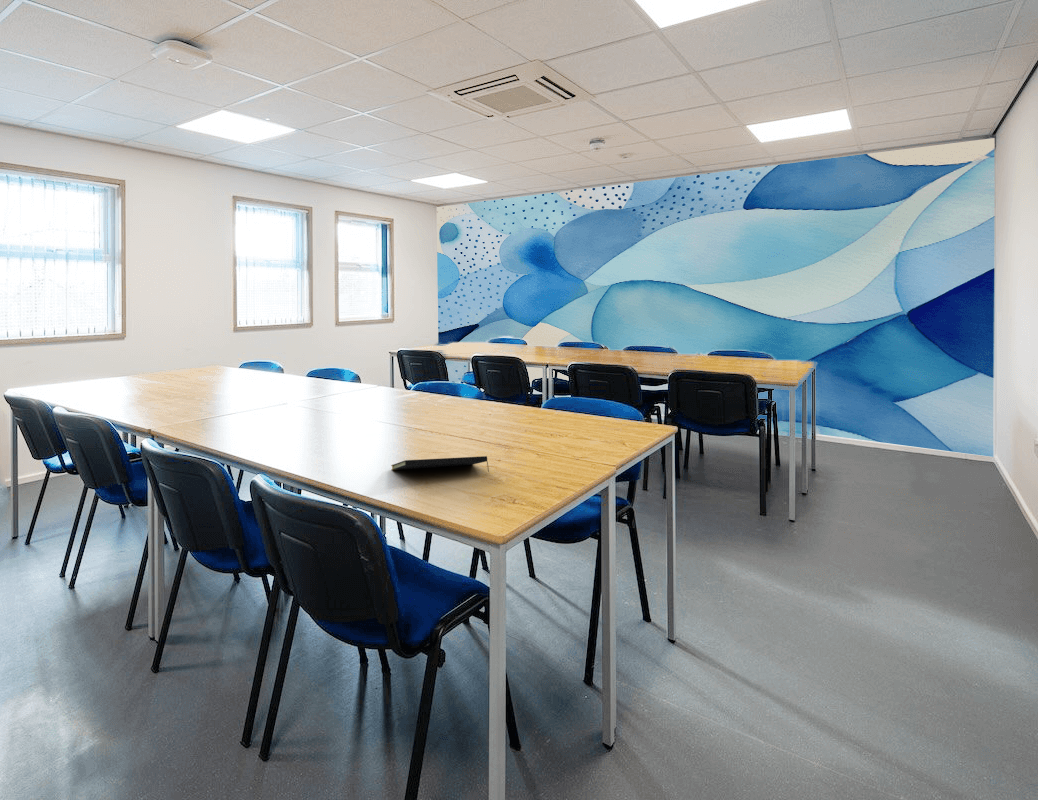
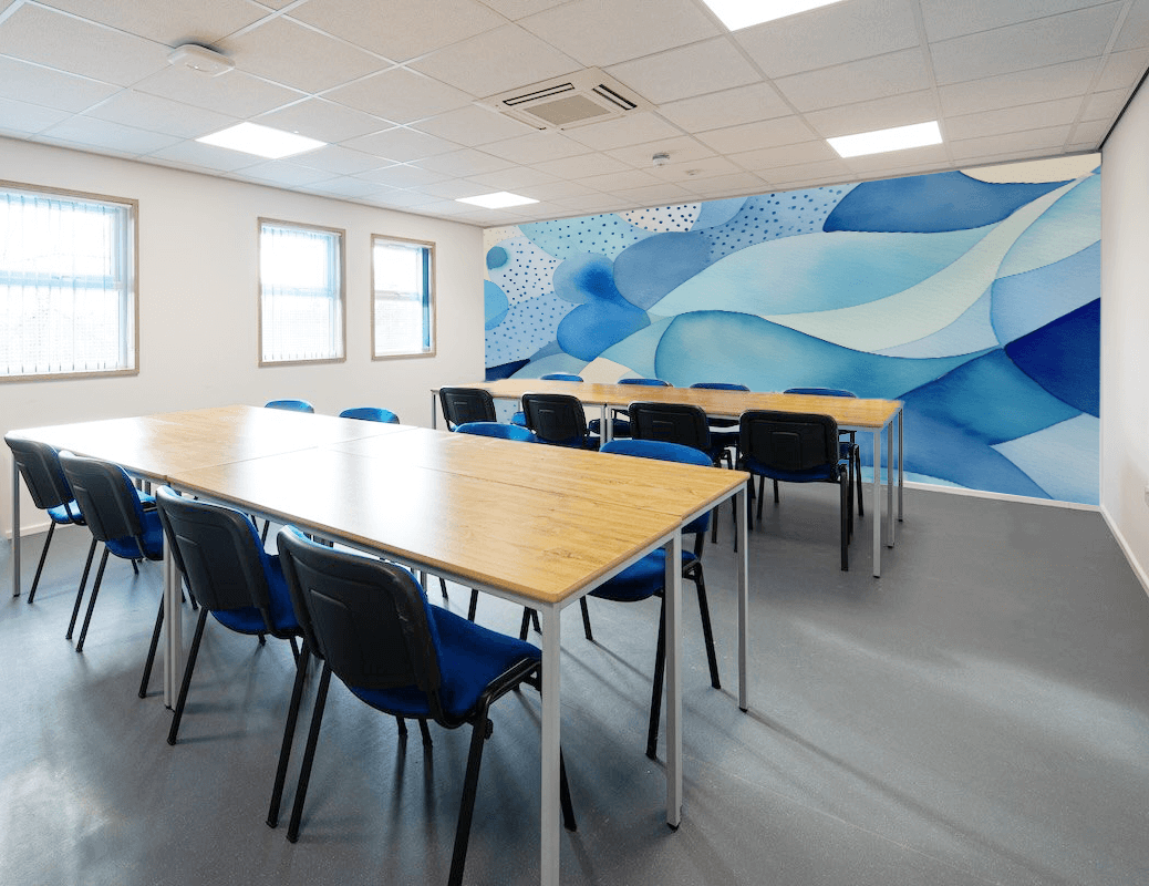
- notepad (438, 463)
